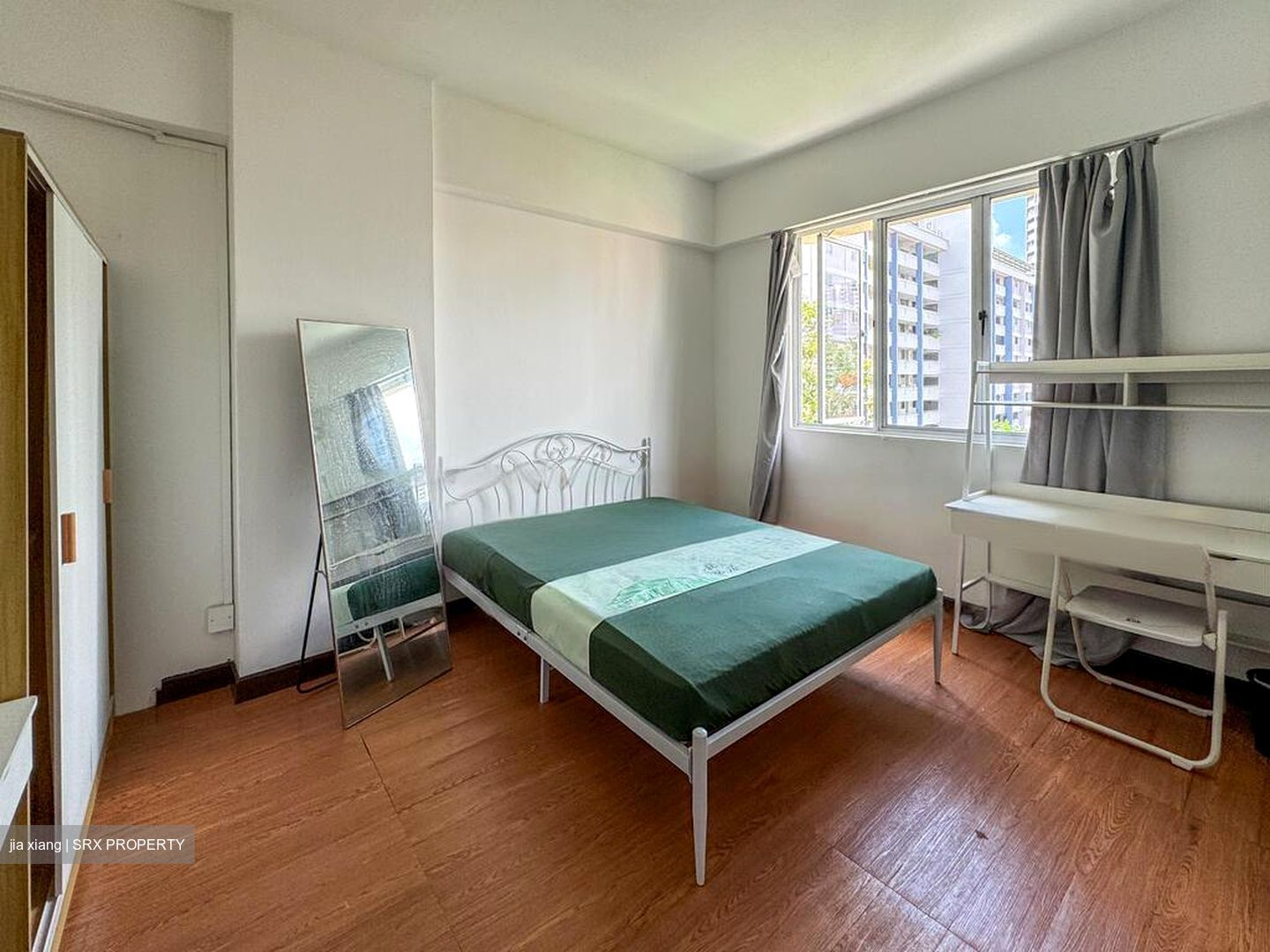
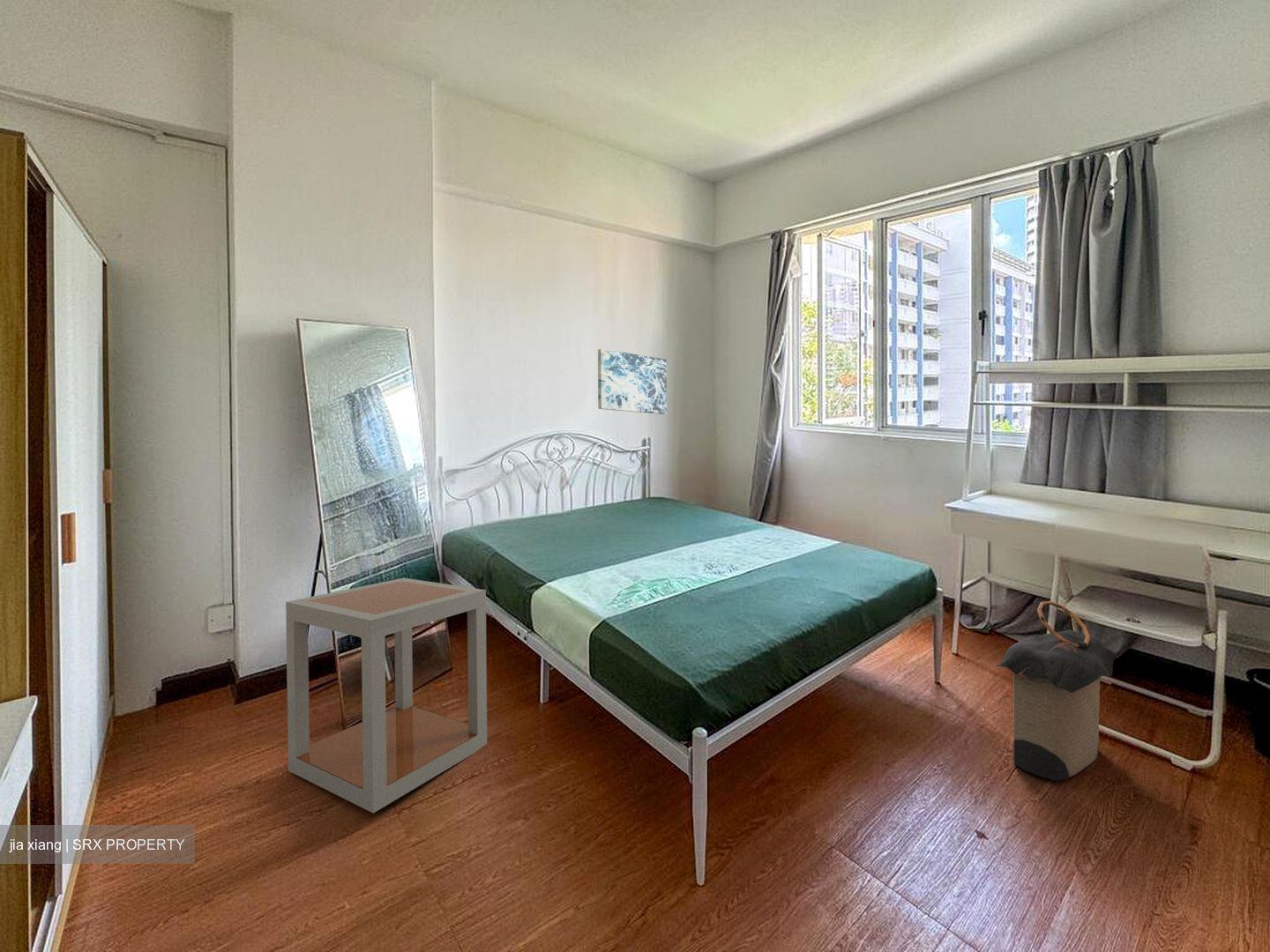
+ side table (395, 676)
+ wall art (633, 383)
+ laundry hamper (1059, 683)
